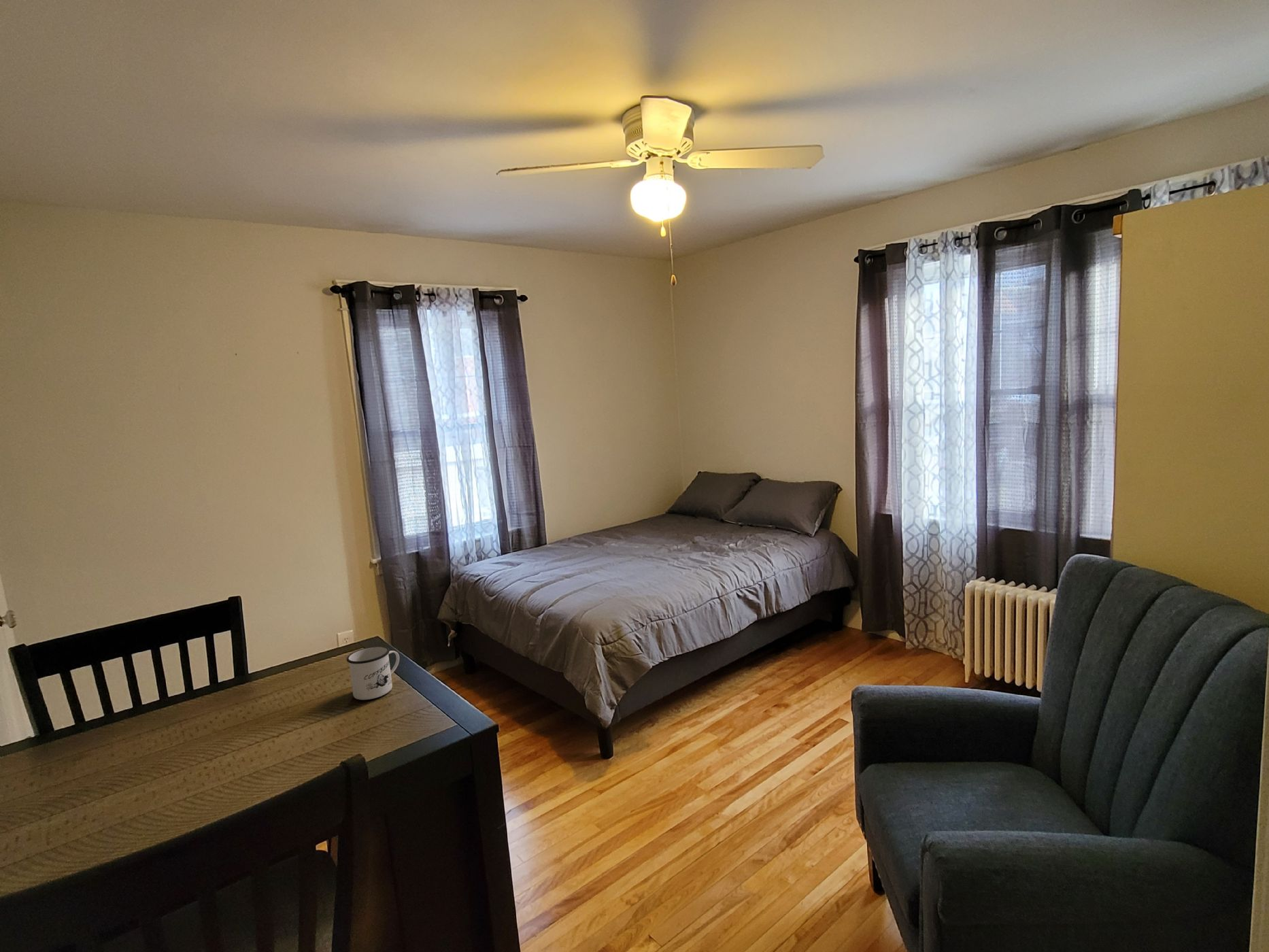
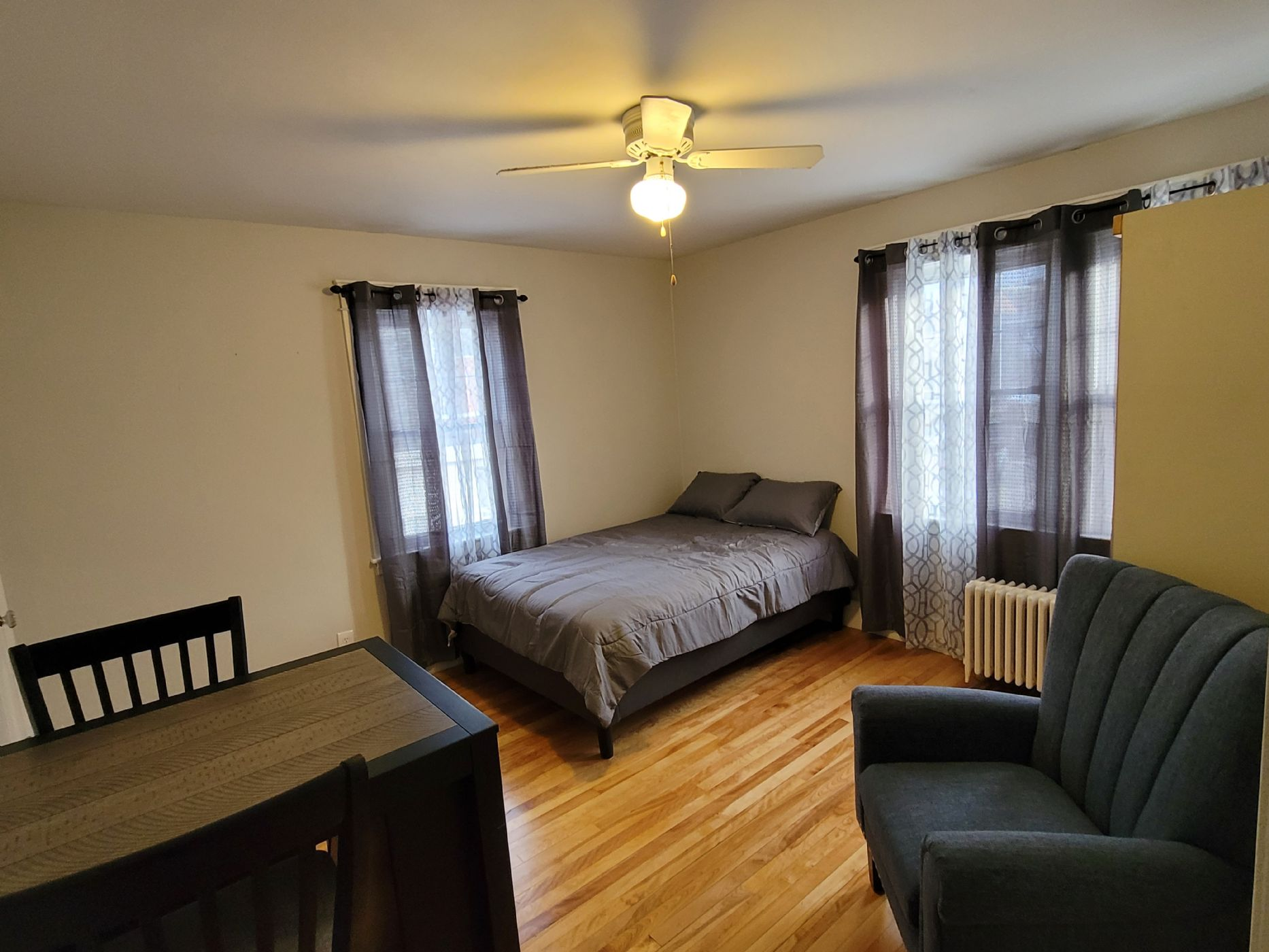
- mug (376, 670)
